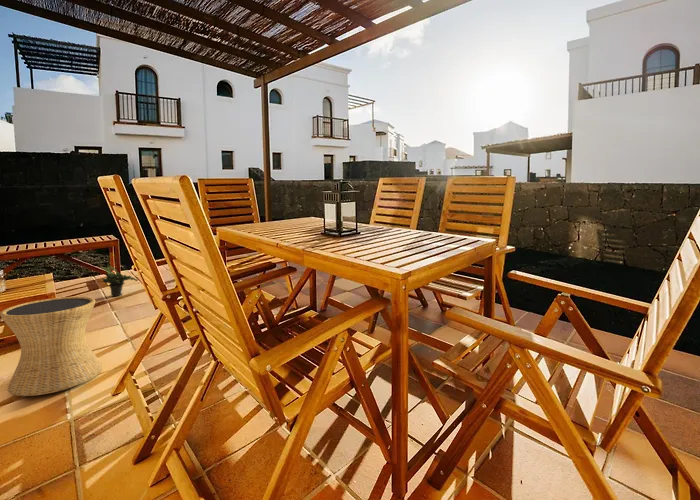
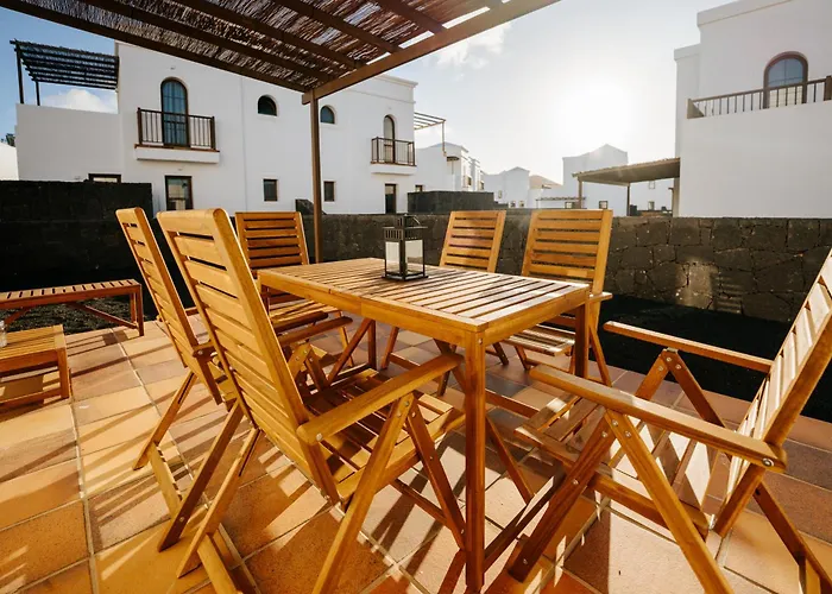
- potted plant (117, 280)
- side table (54, 342)
